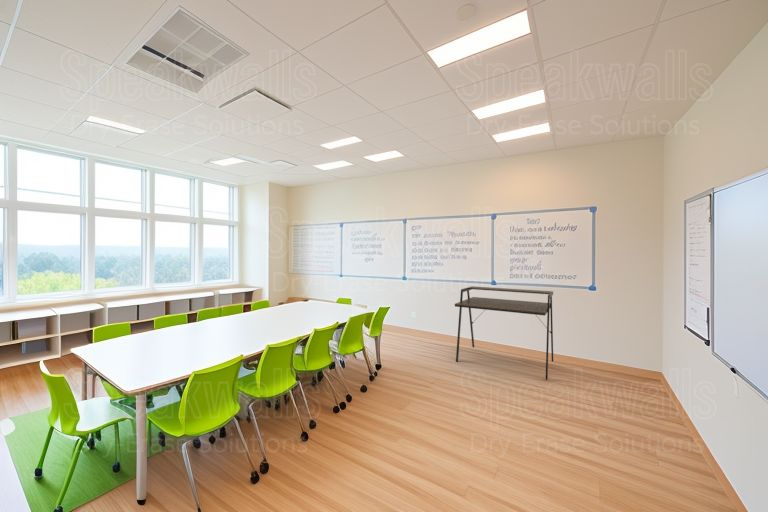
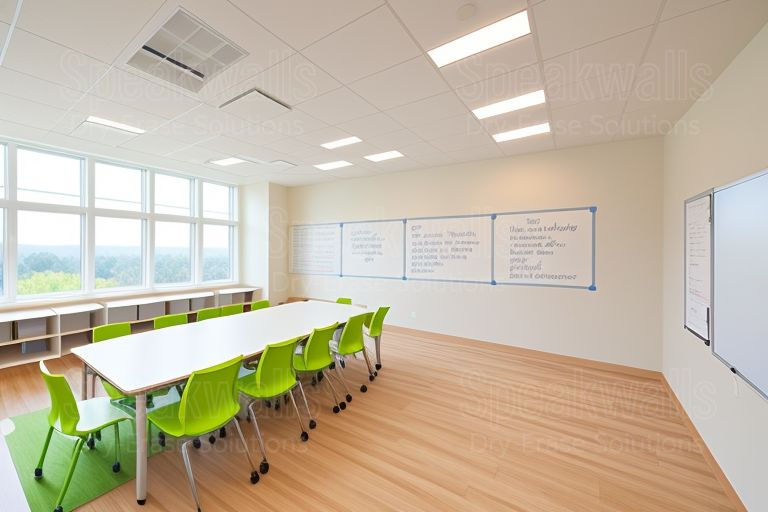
- desk (505, 311)
